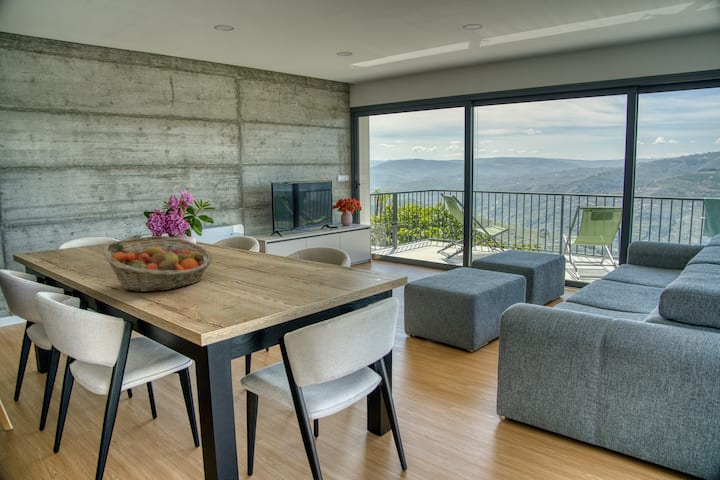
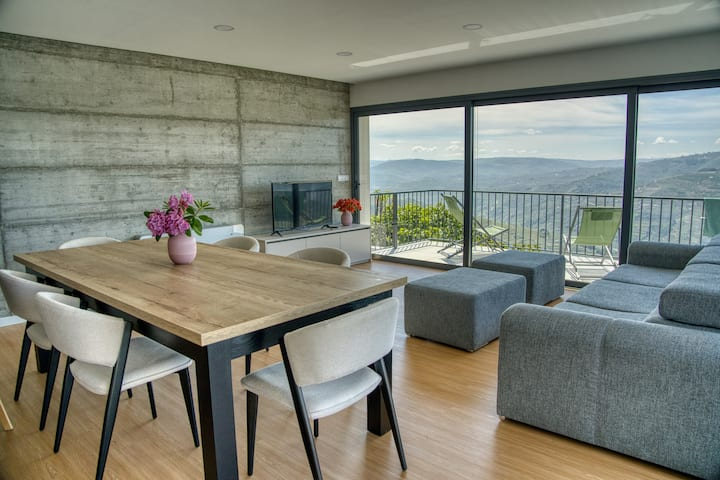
- fruit basket (160, 261)
